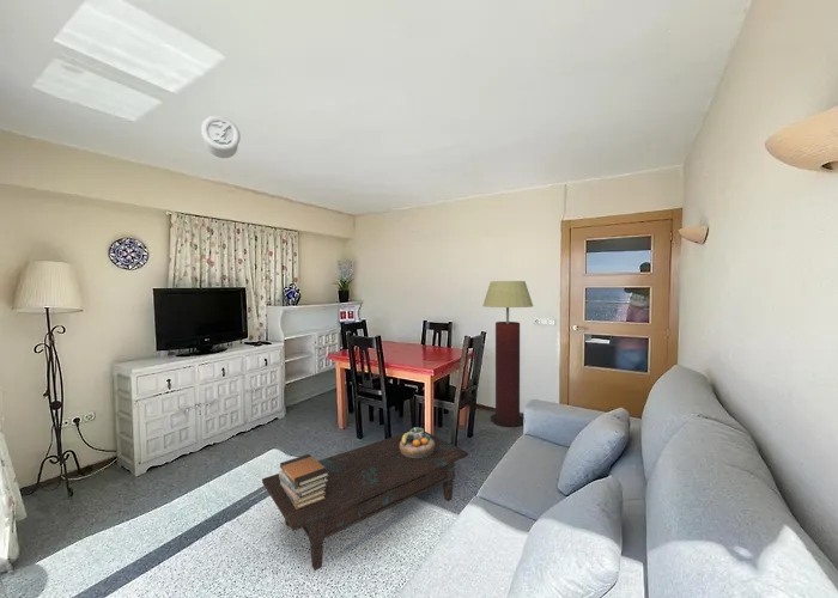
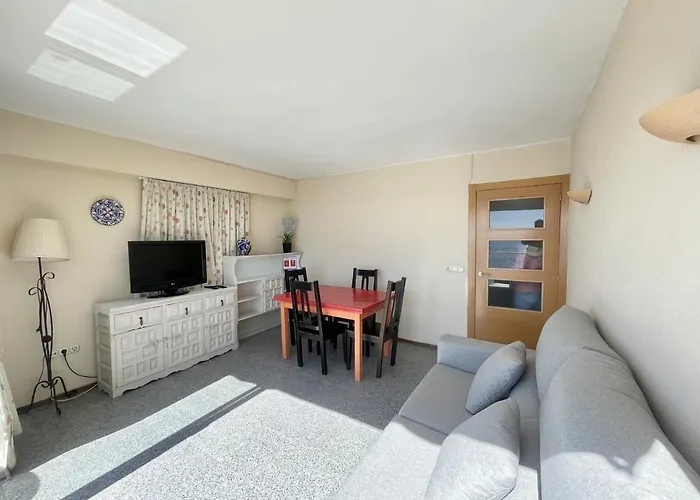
- ceiling light (220, 138)
- decorative bowl (417, 439)
- coffee table (372, 487)
- book stack (303, 478)
- floor lamp (506, 350)
